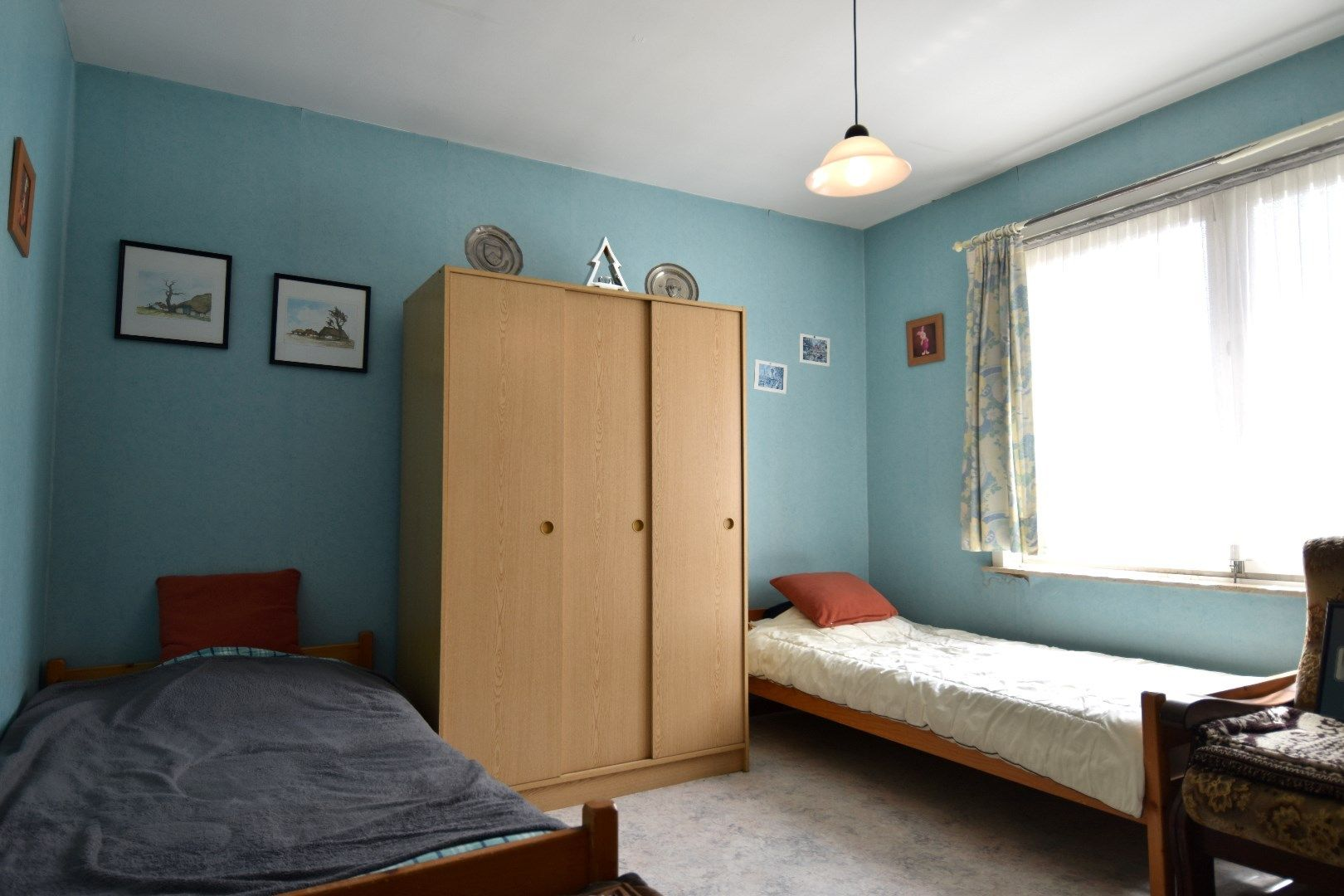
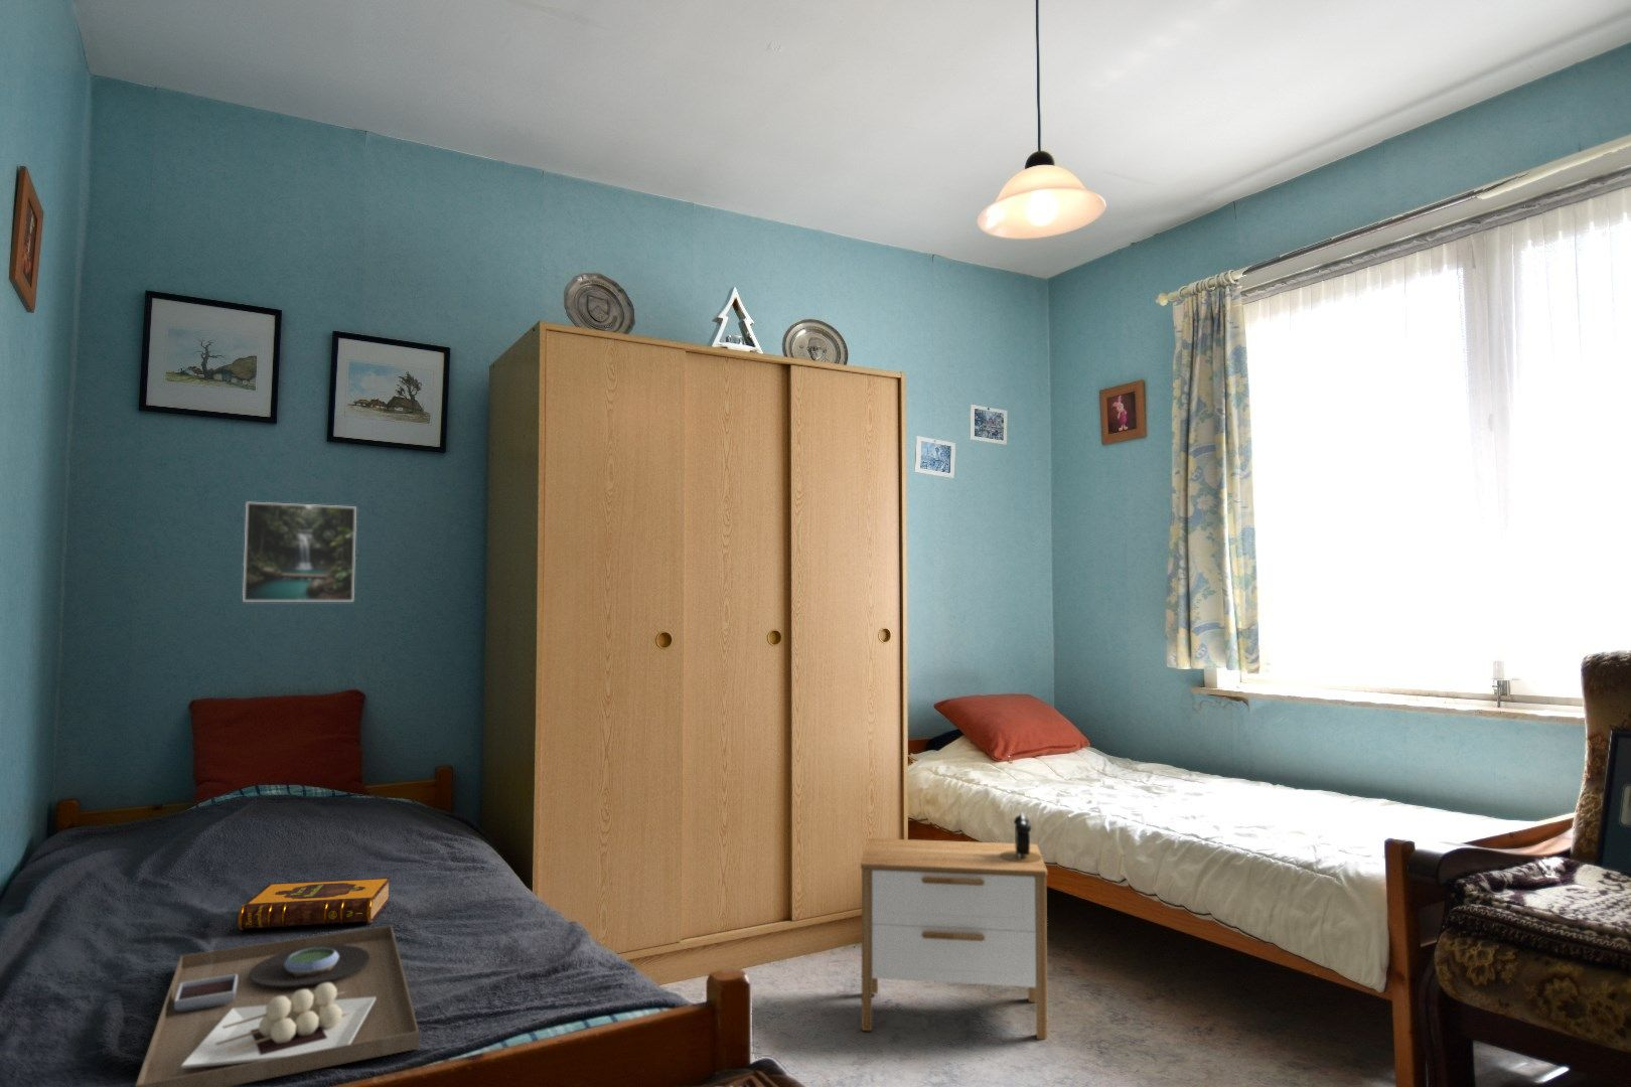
+ hardback book (317, 904)
+ platter (289, 984)
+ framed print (300, 552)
+ alarm clock (1019, 835)
+ nightstand (953, 934)
